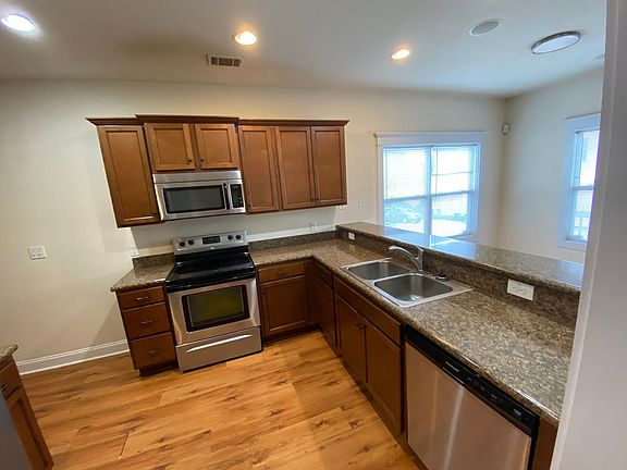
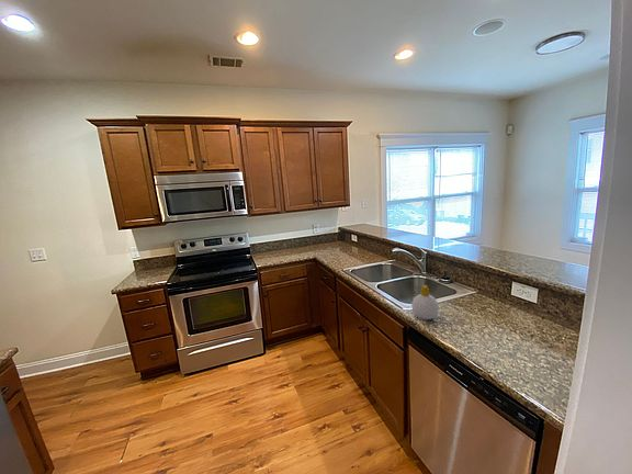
+ soap bottle (425, 301)
